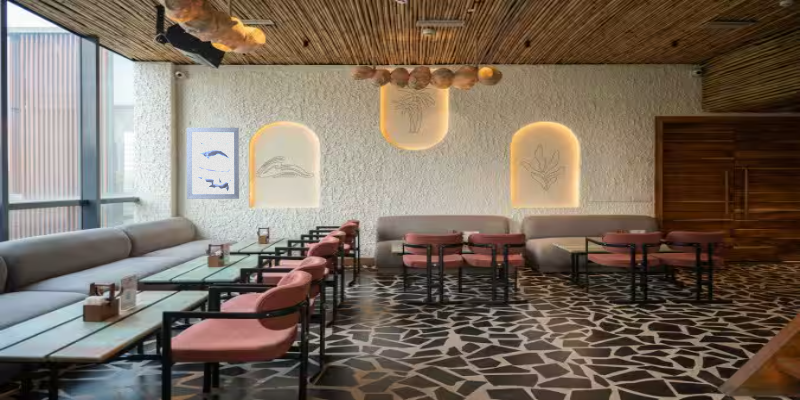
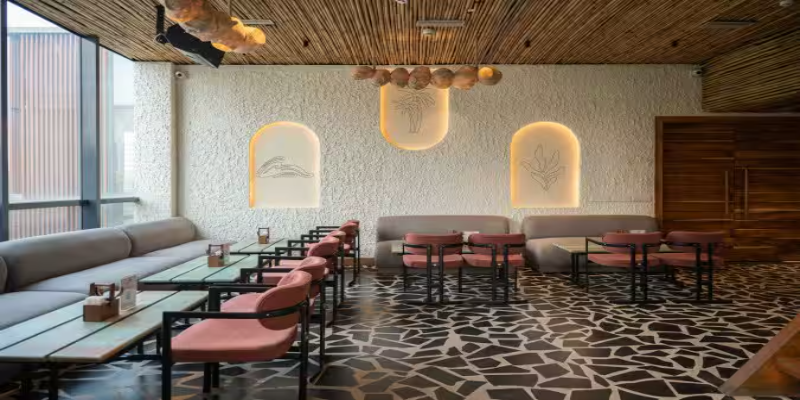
- wall art (213, 163)
